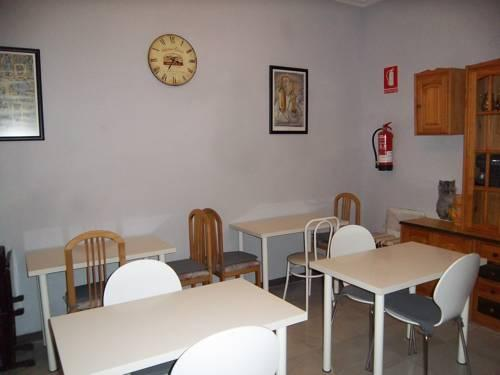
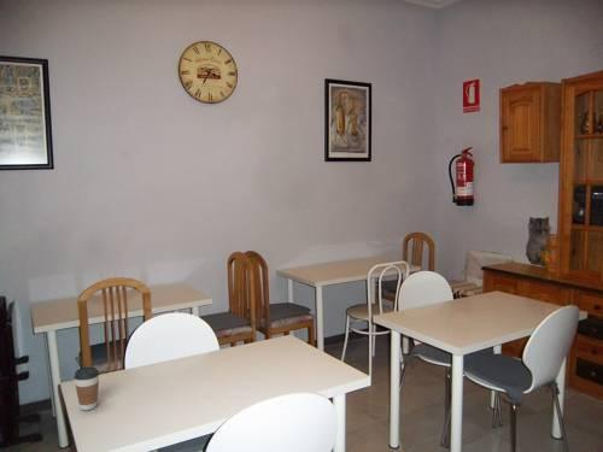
+ coffee cup (87, 388)
